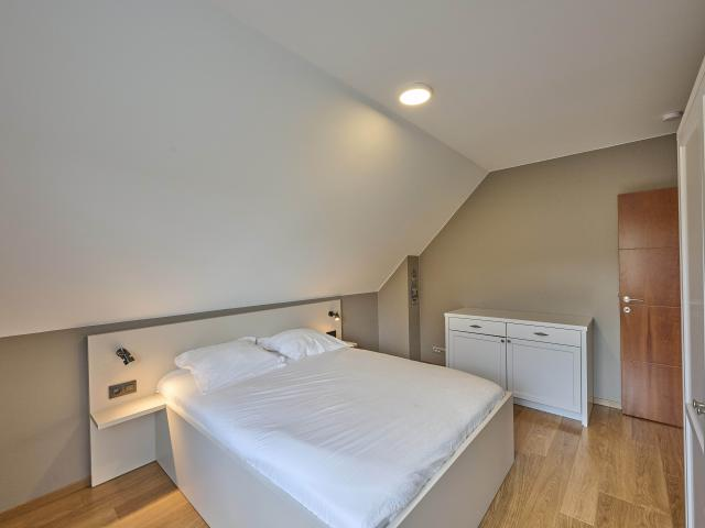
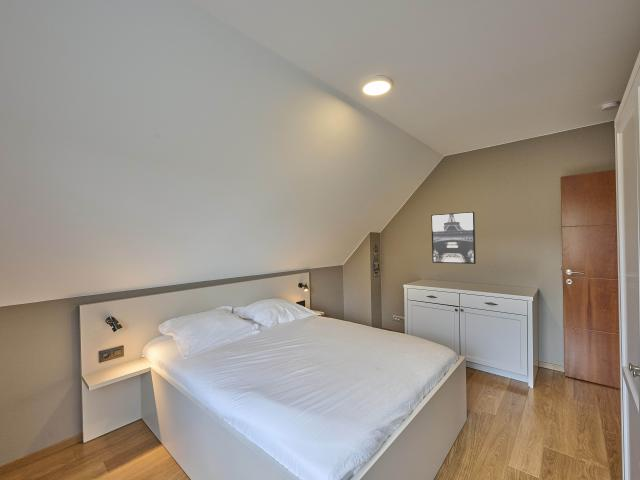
+ wall art (452, 238)
